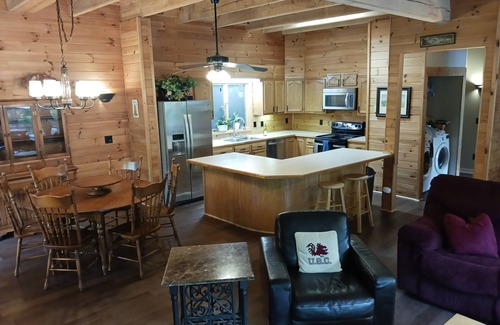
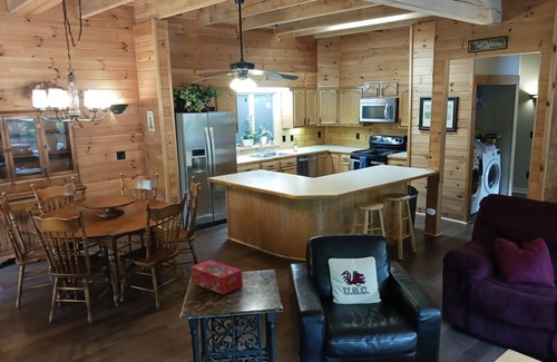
+ tissue box (216, 276)
